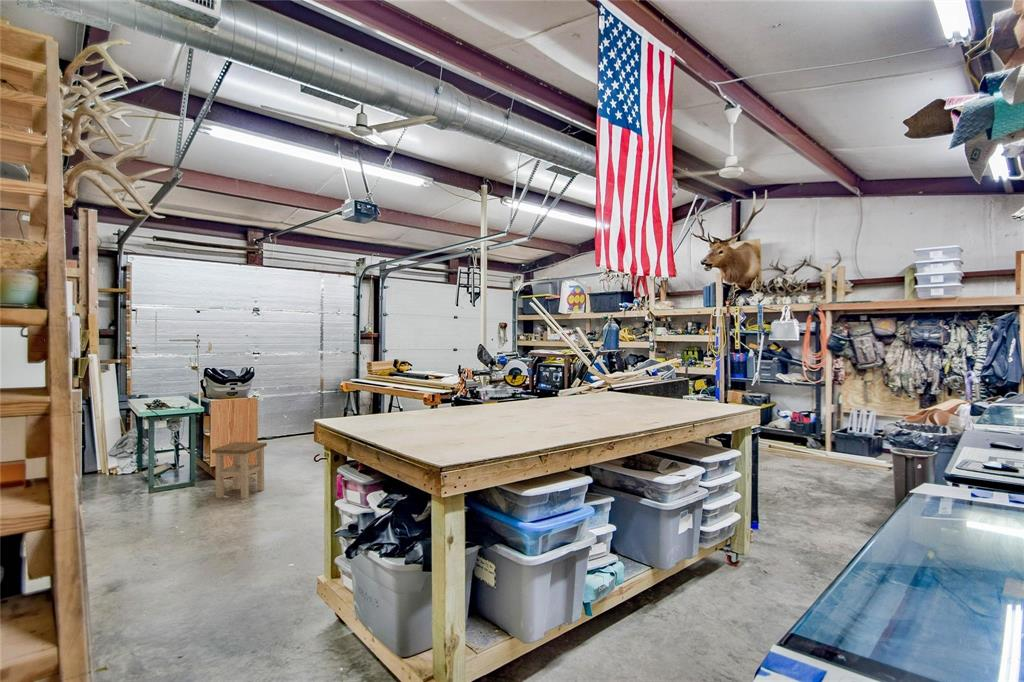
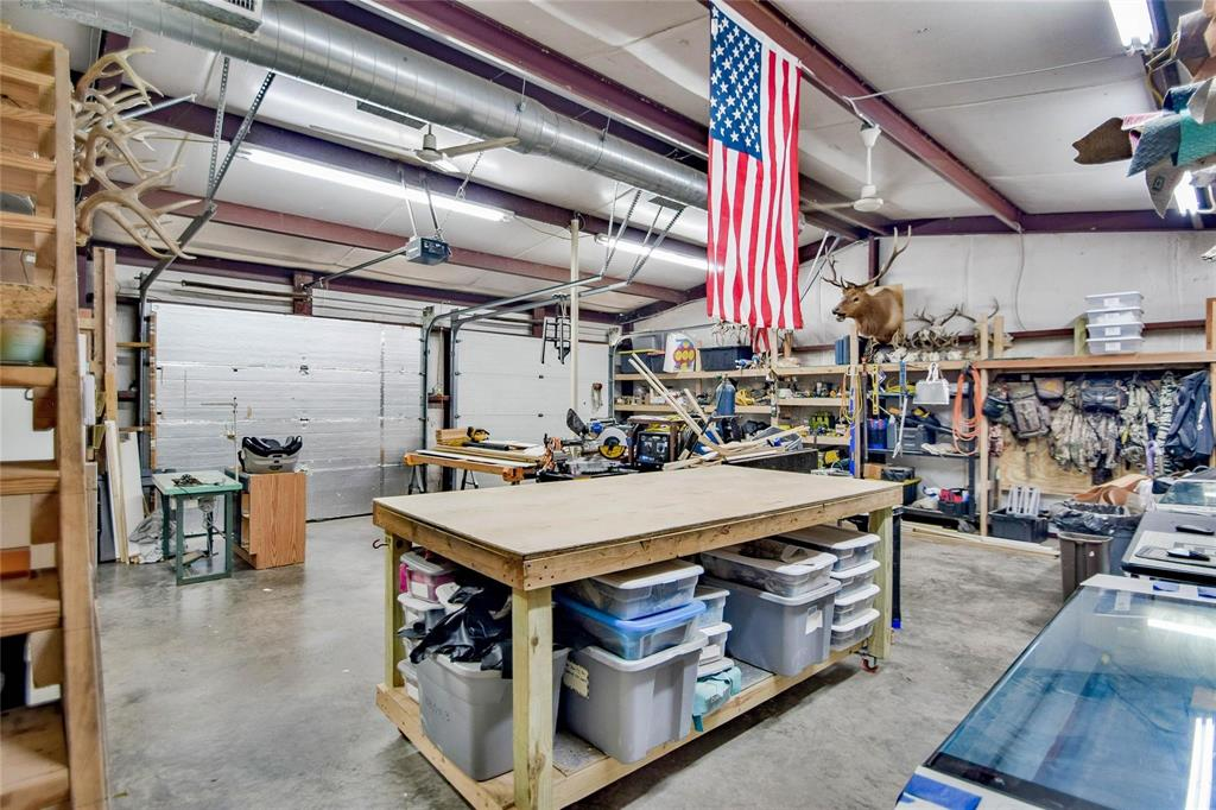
- stool (239, 469)
